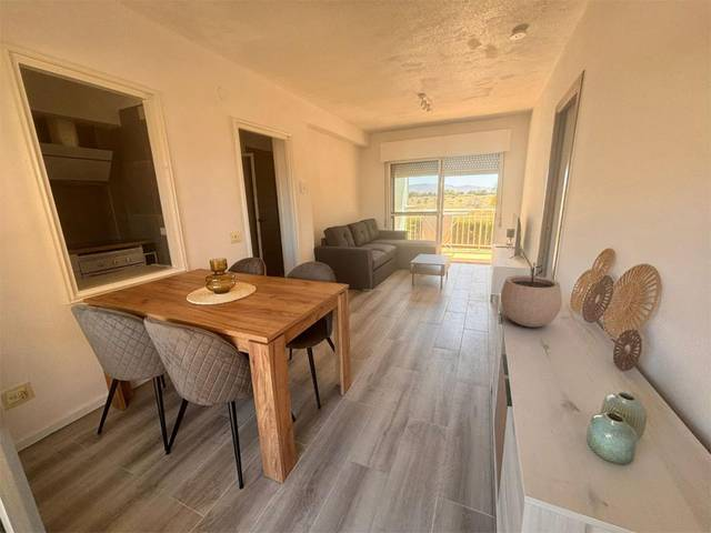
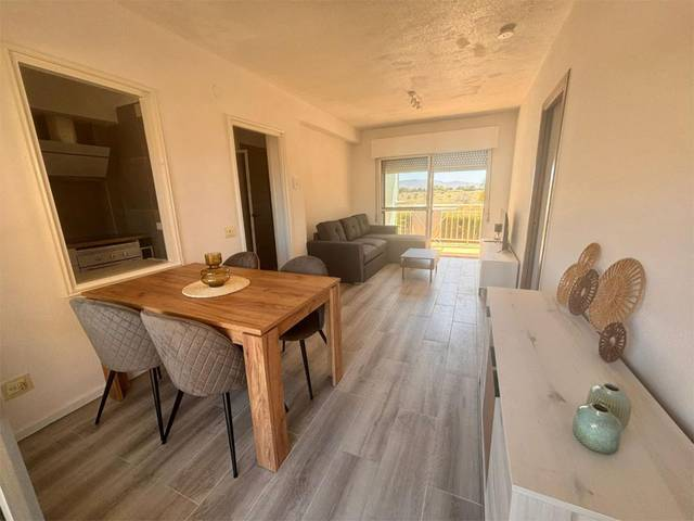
- plant pot (530, 293)
